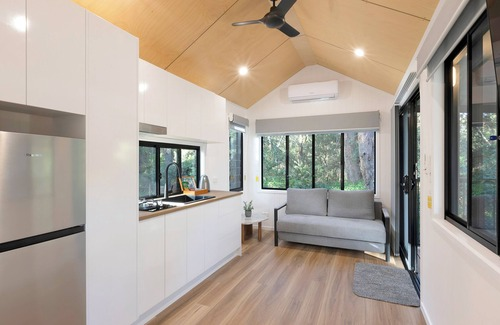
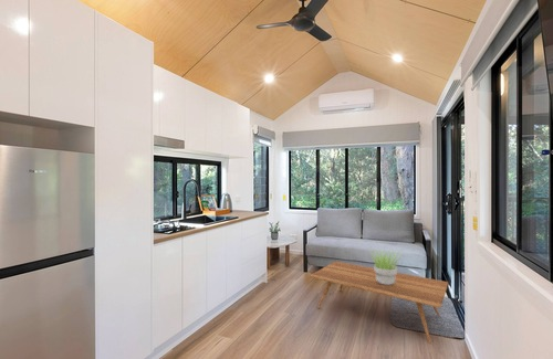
+ potted plant (385, 266)
+ coffee table (378, 293)
